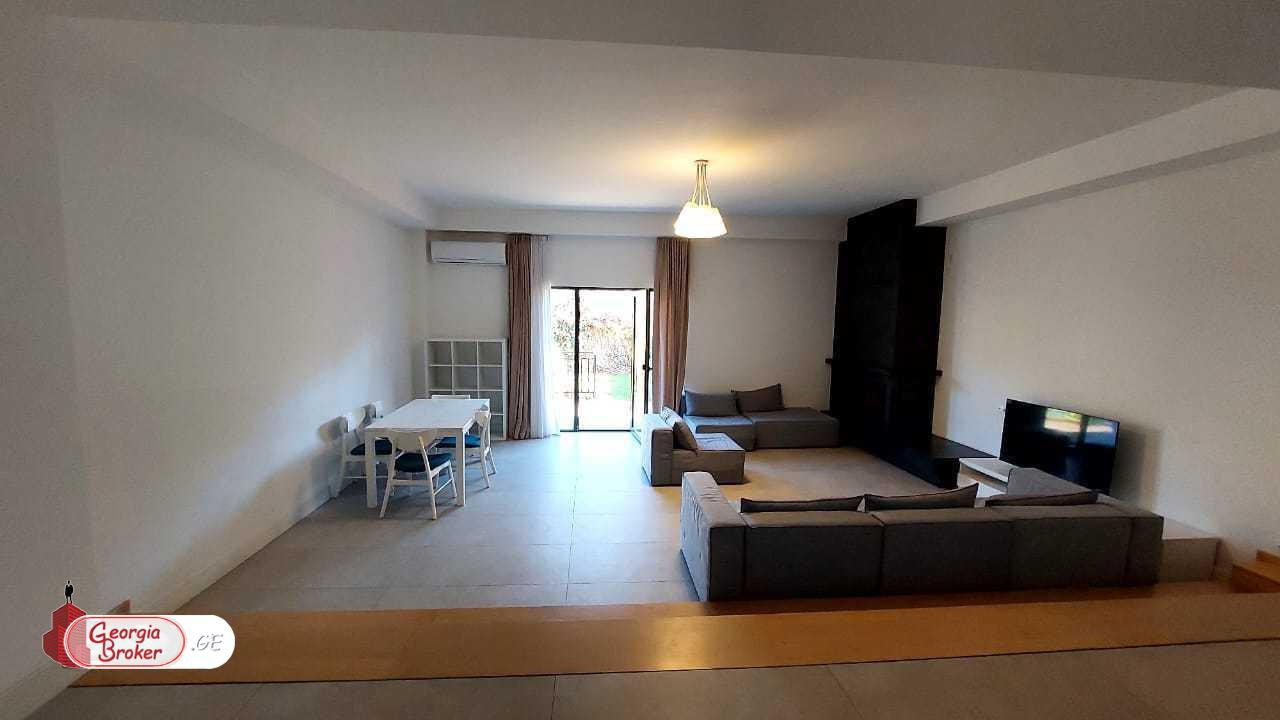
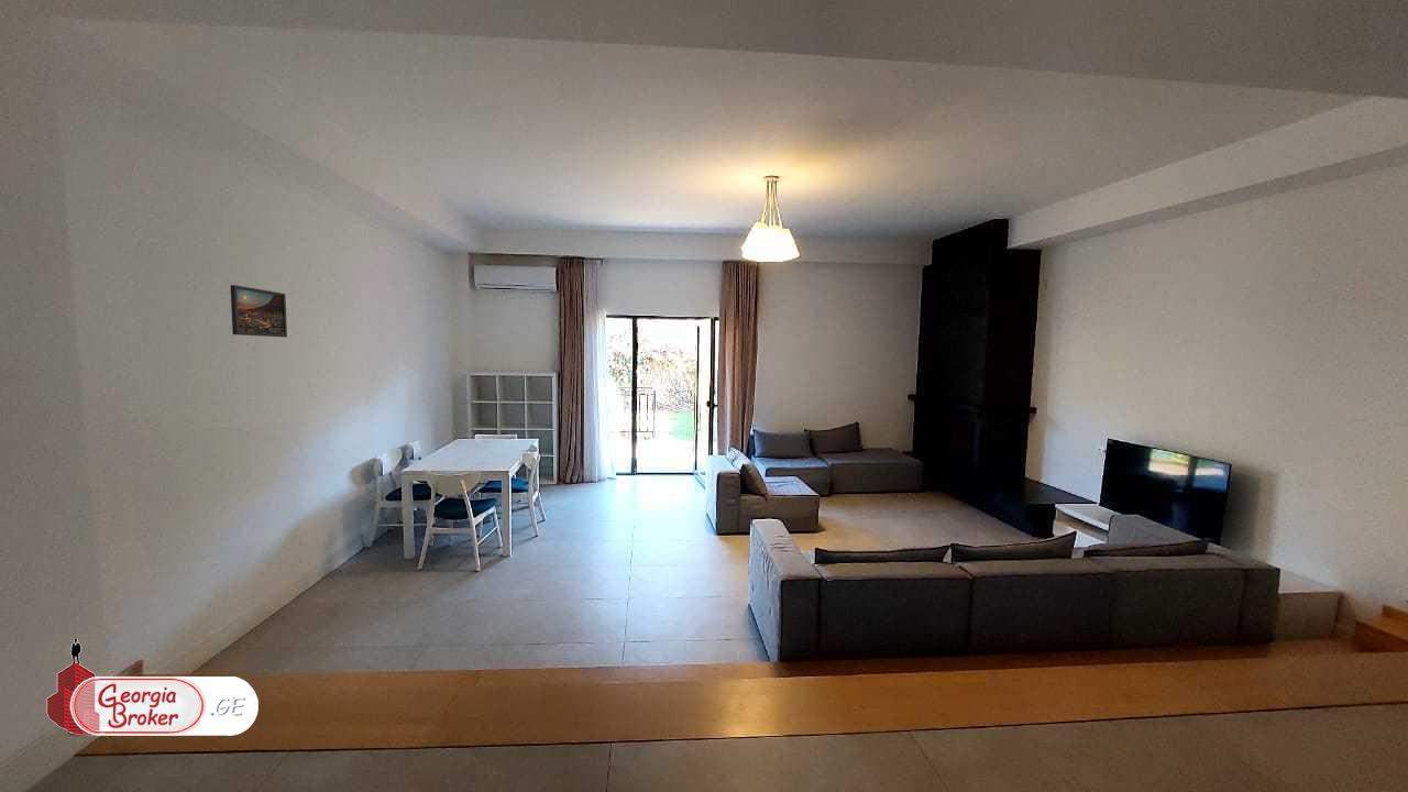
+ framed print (261, 312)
